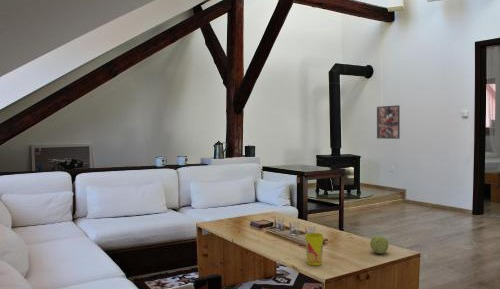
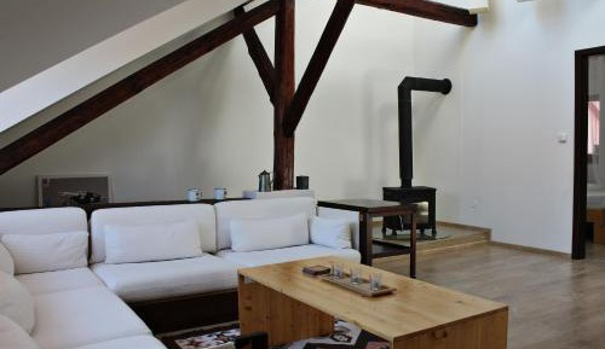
- decorative ball (379, 244)
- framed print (387, 122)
- cup (314, 249)
